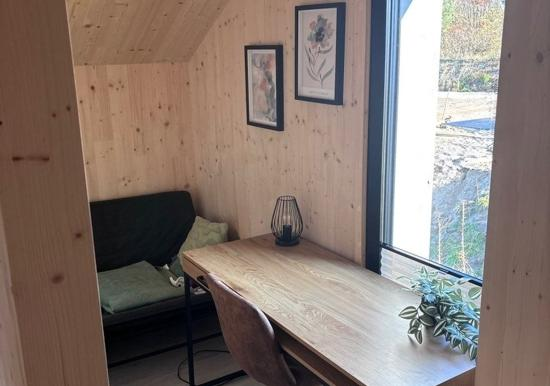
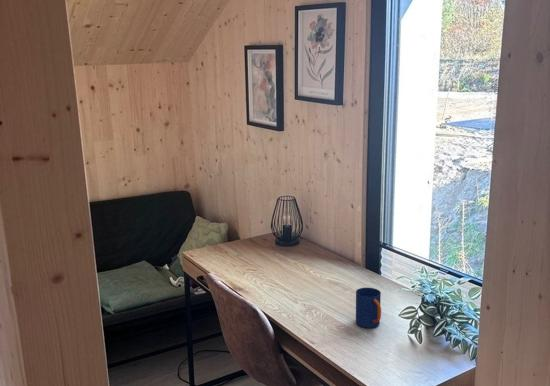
+ mug (370, 309)
